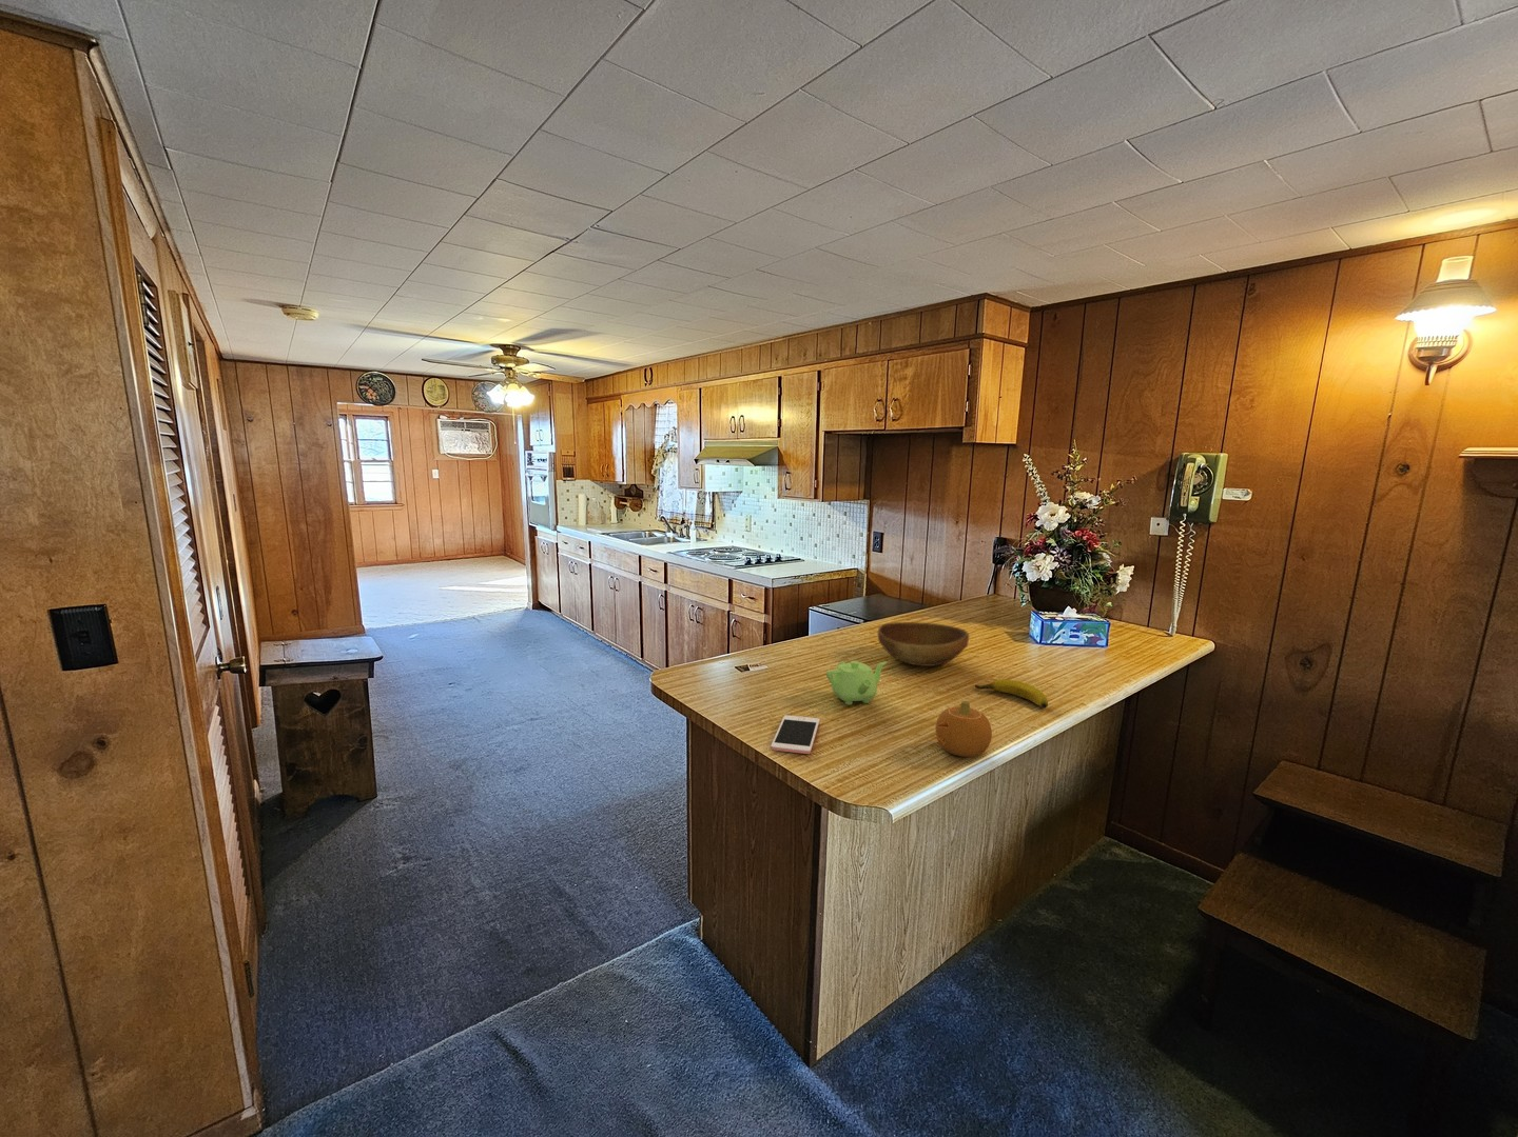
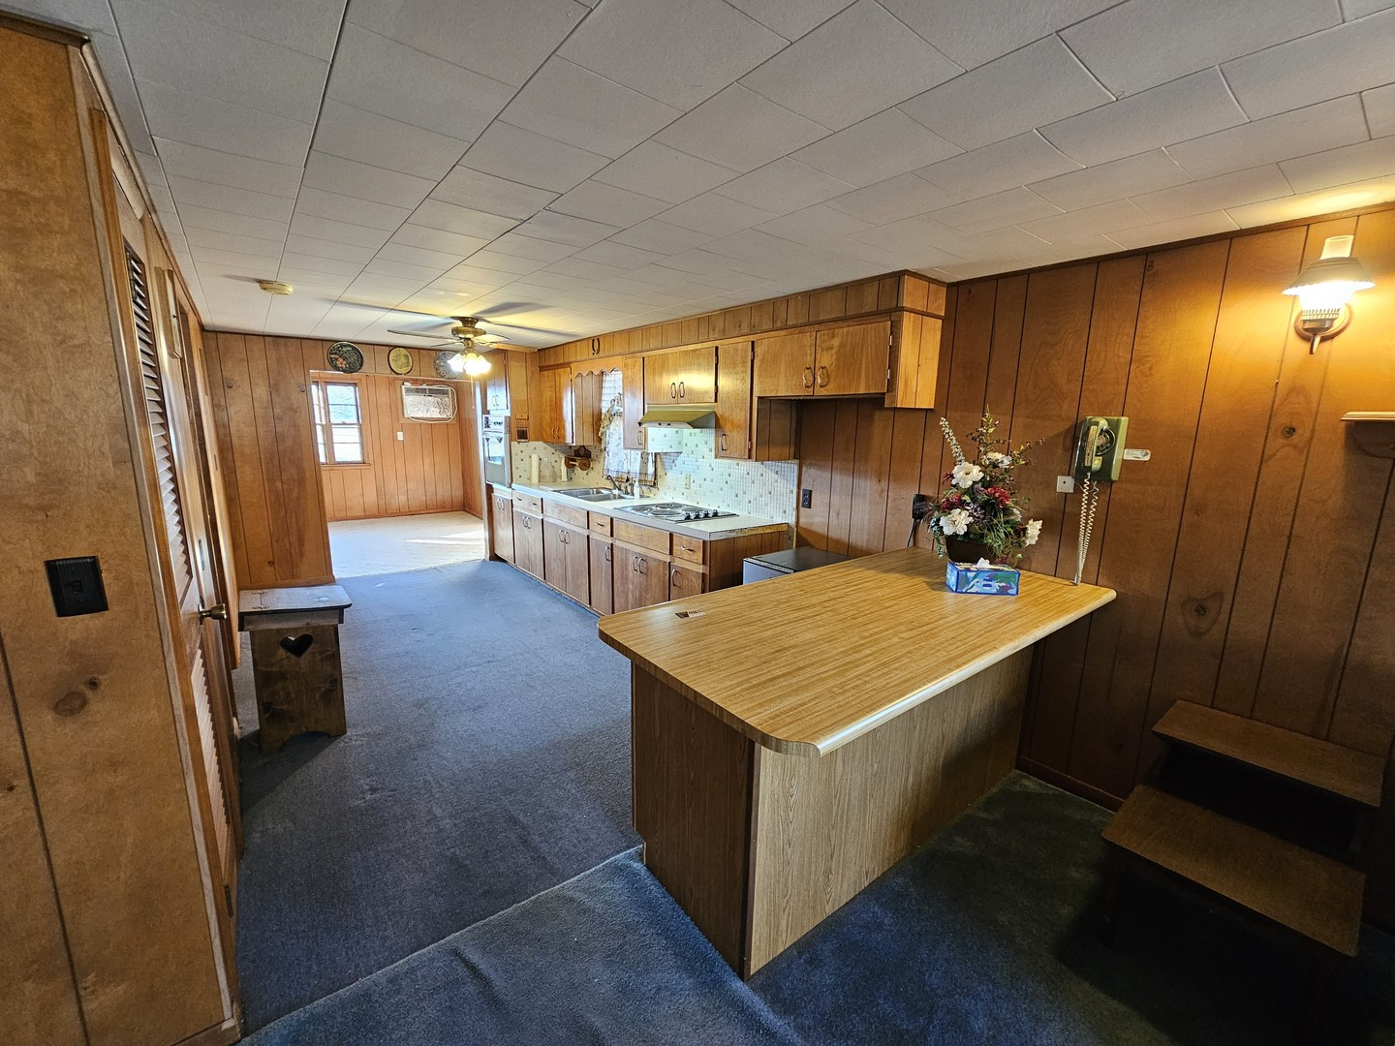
- fruit (963, 725)
- teapot (856, 680)
- cell phone (796, 733)
- banana (1014, 689)
- bowl (922, 644)
